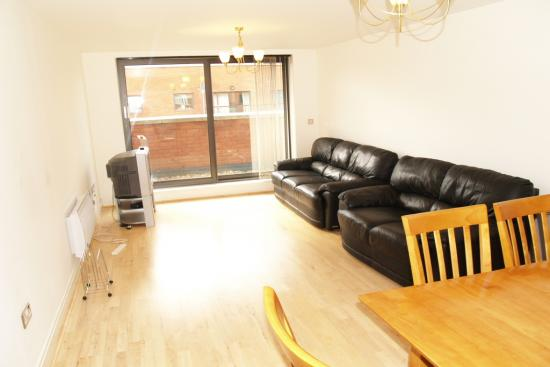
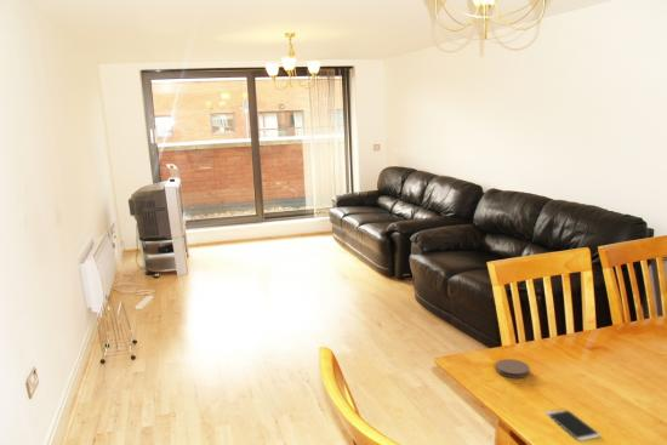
+ smartphone (571, 423)
+ coaster (512, 367)
